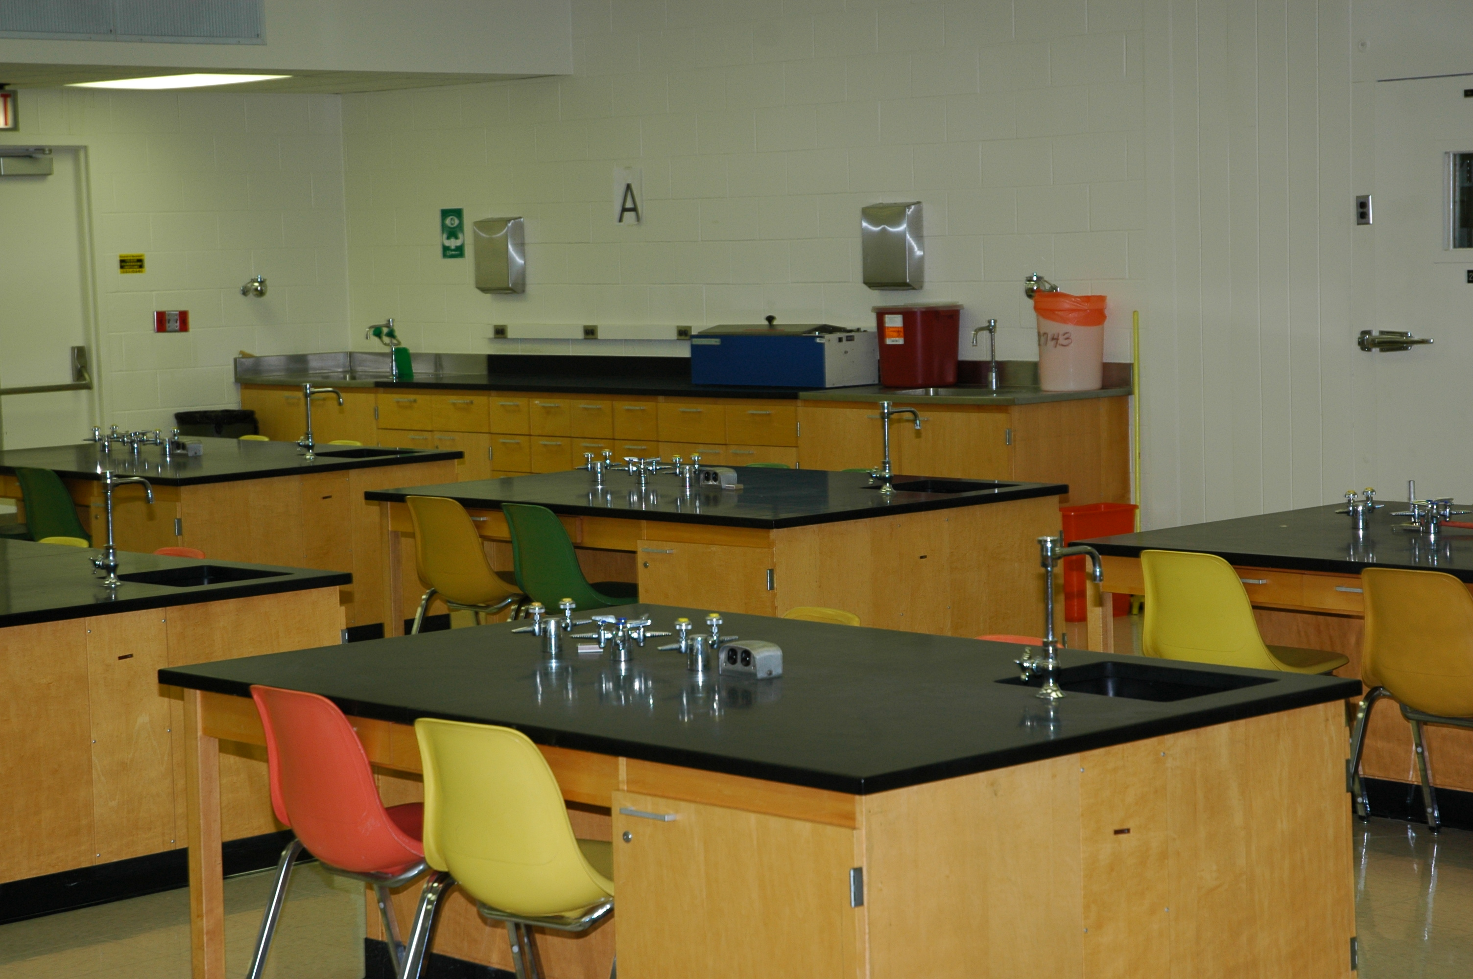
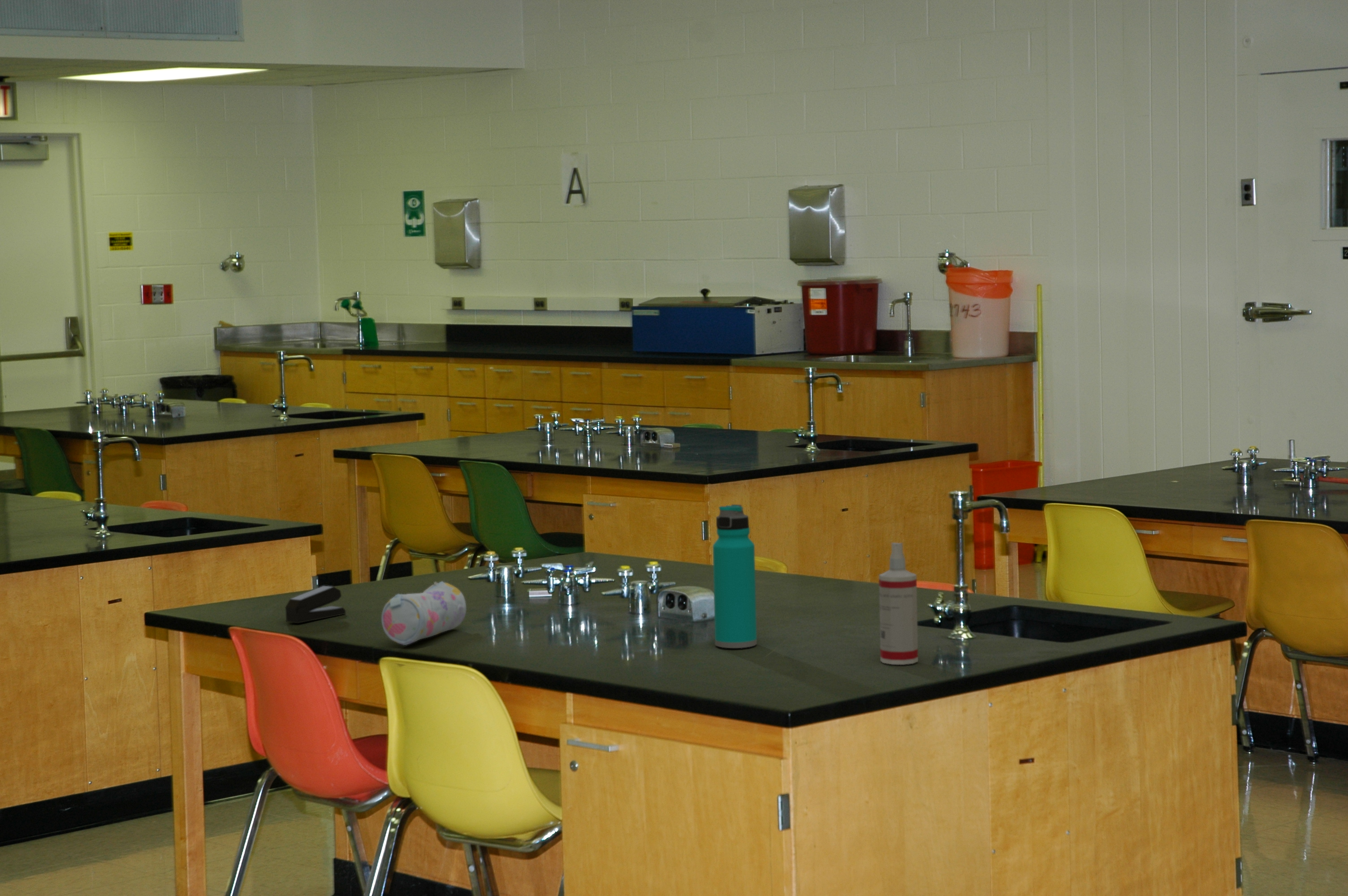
+ water bottle (734, 575)
+ stapler (315, 603)
+ spray bottle (898, 602)
+ pencil case (425, 612)
